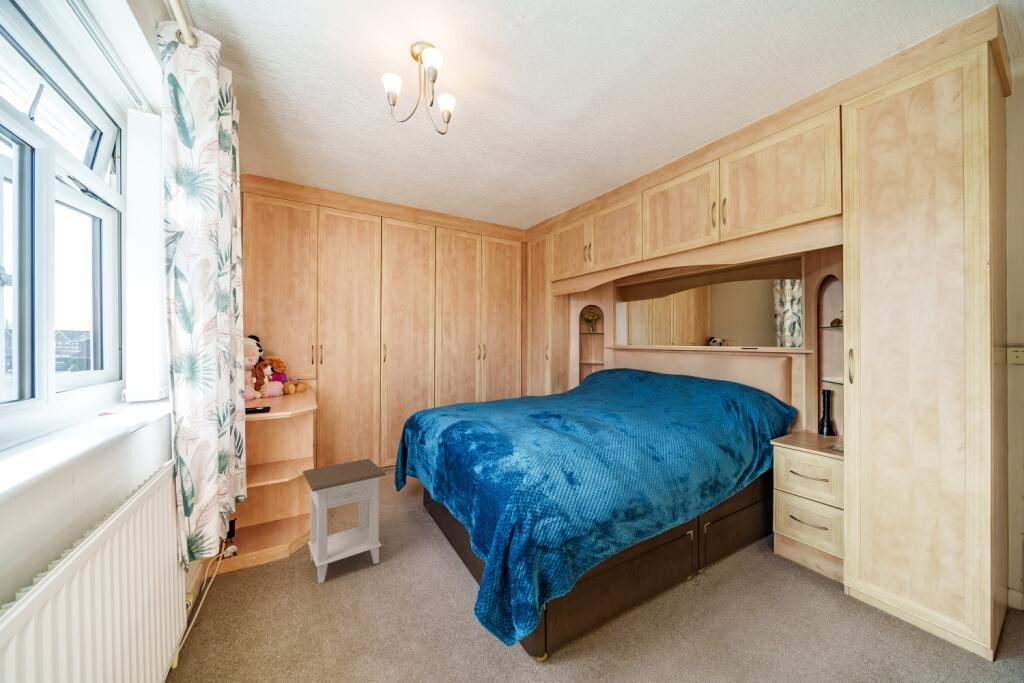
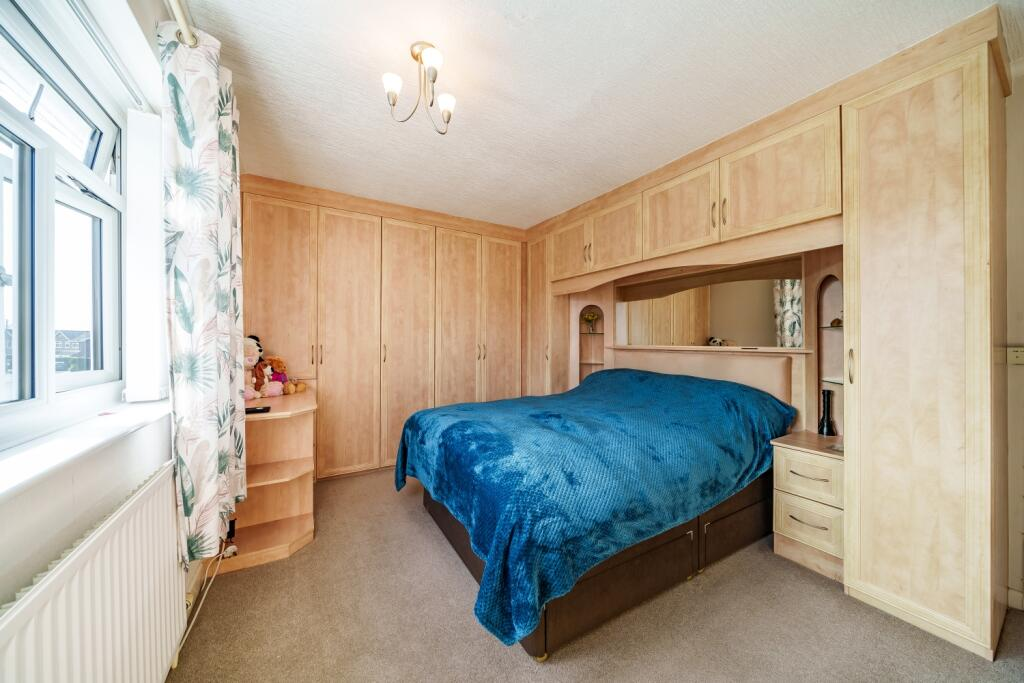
- nightstand (340, 505)
